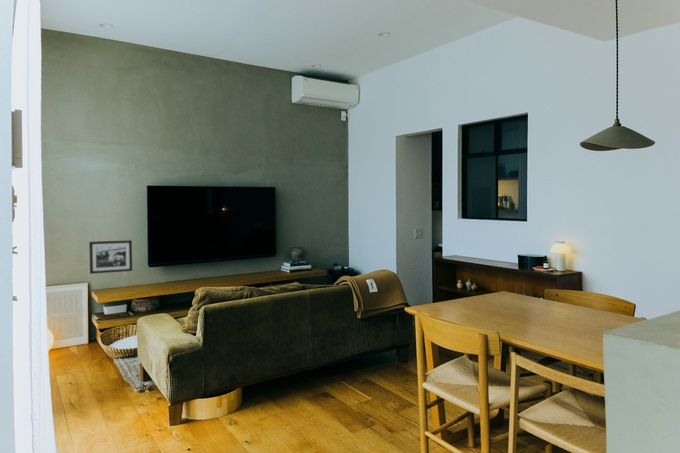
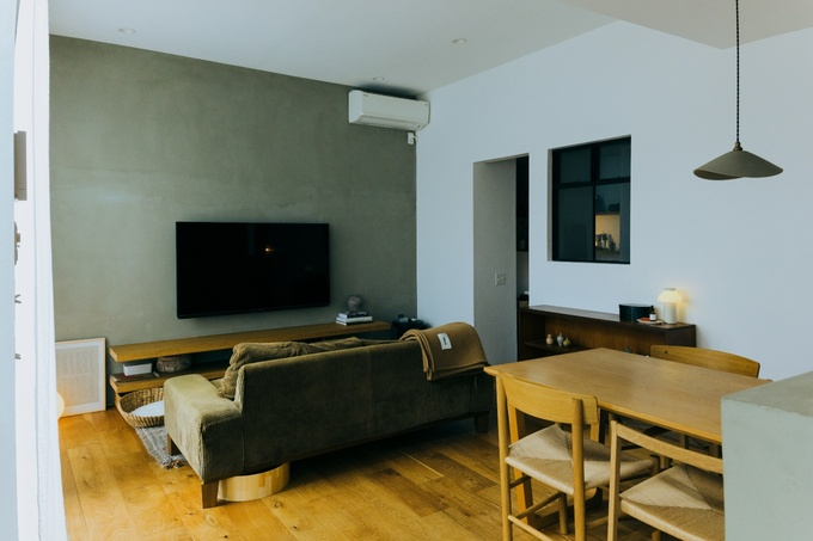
- picture frame (111, 256)
